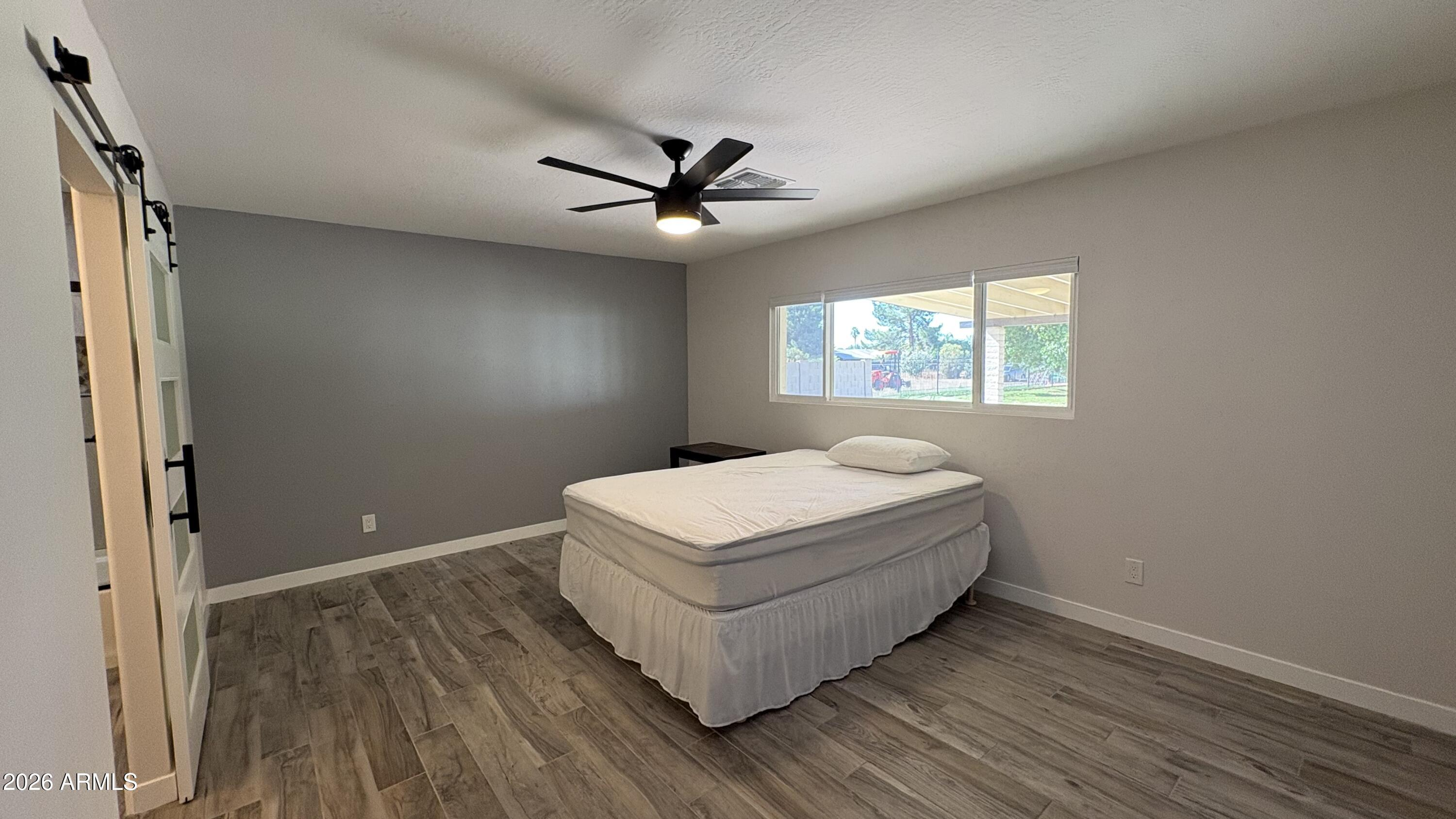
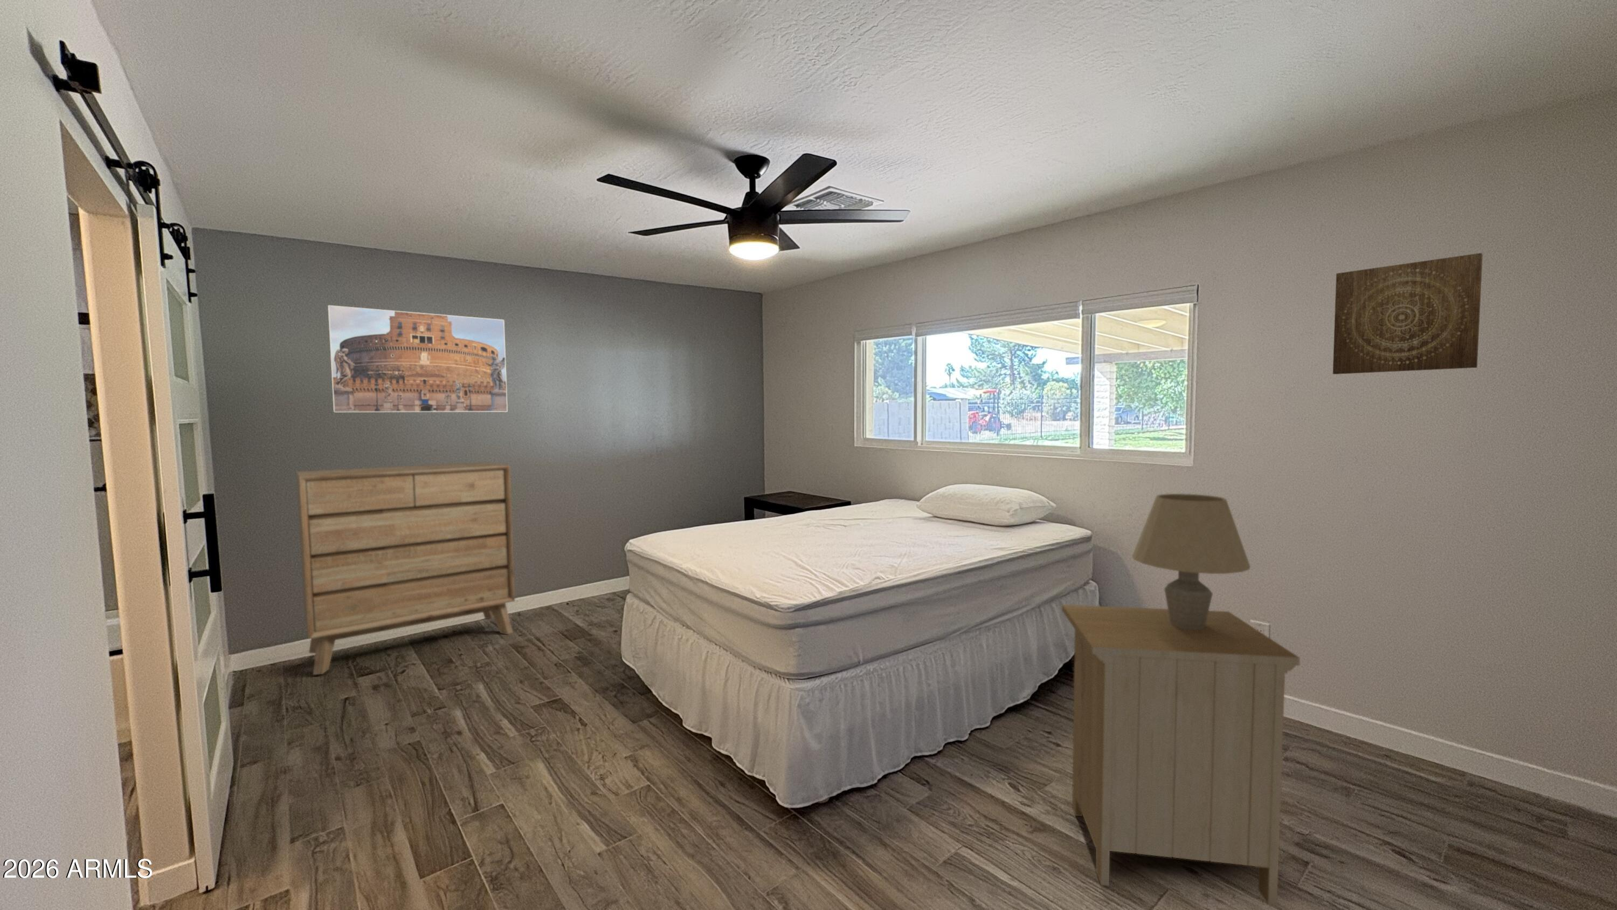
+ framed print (424, 362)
+ dresser (411, 556)
+ table lamp (1188, 560)
+ wall art (1403, 318)
+ nightstand (1163, 738)
